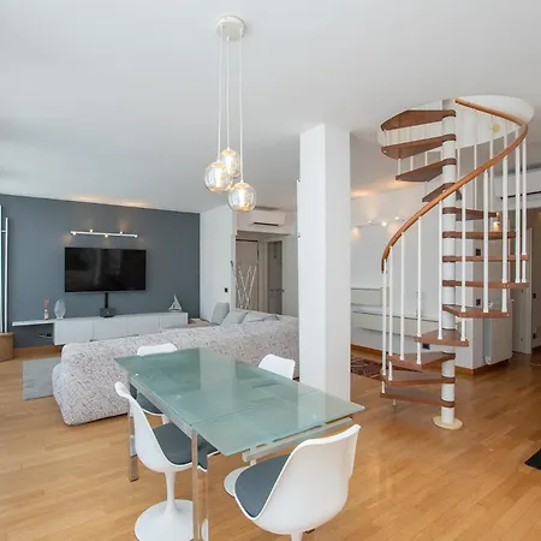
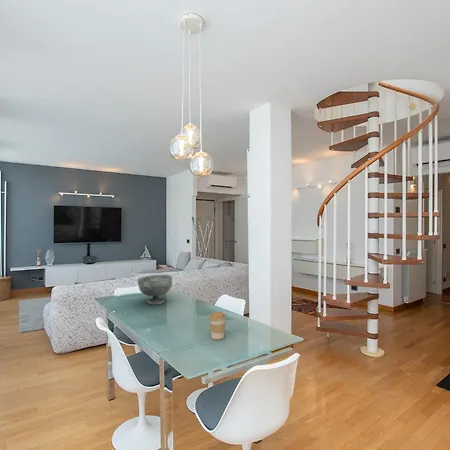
+ decorative bowl (155, 289)
+ coffee cup (217, 325)
